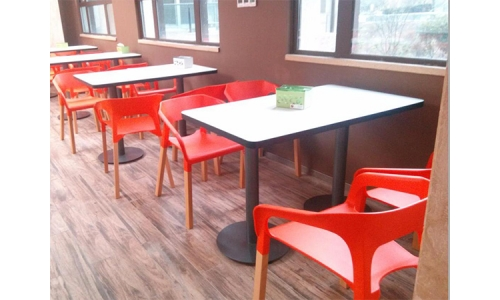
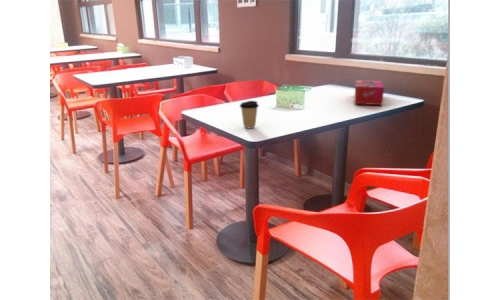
+ tissue box (368, 91)
+ coffee cup (249, 114)
